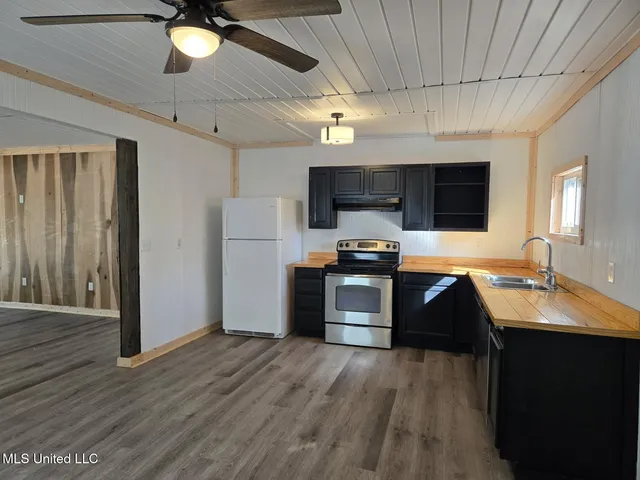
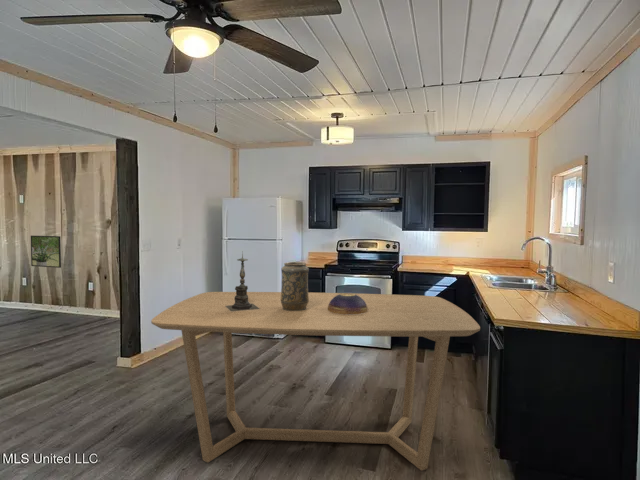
+ dining table (321, 335)
+ candle holder (242, 278)
+ decorative bowl (347, 301)
+ decorative vase (294, 285)
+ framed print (45, 251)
